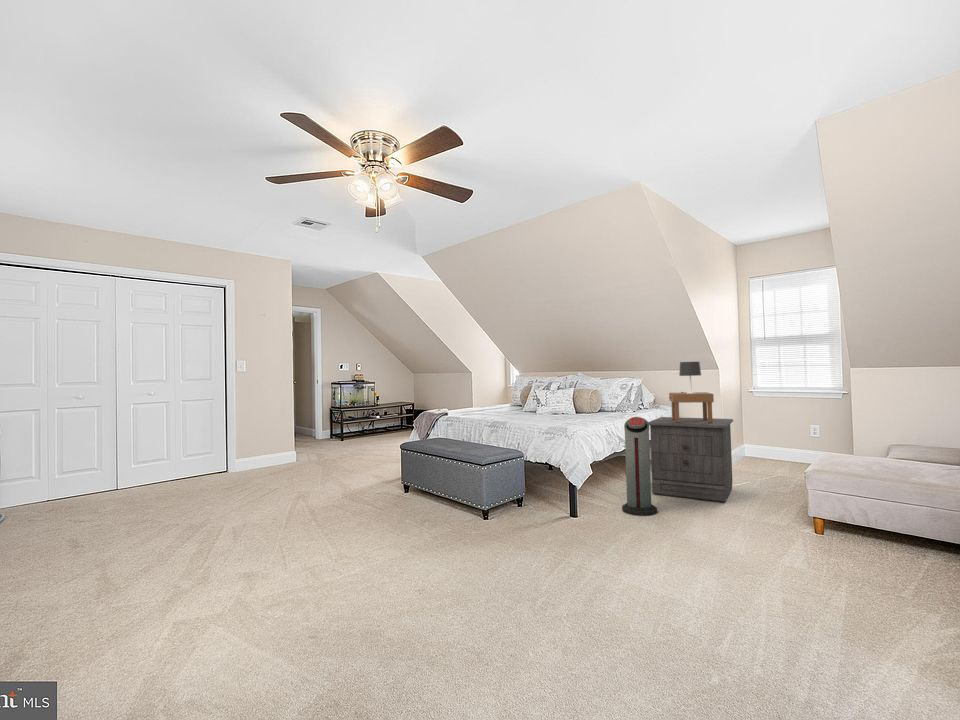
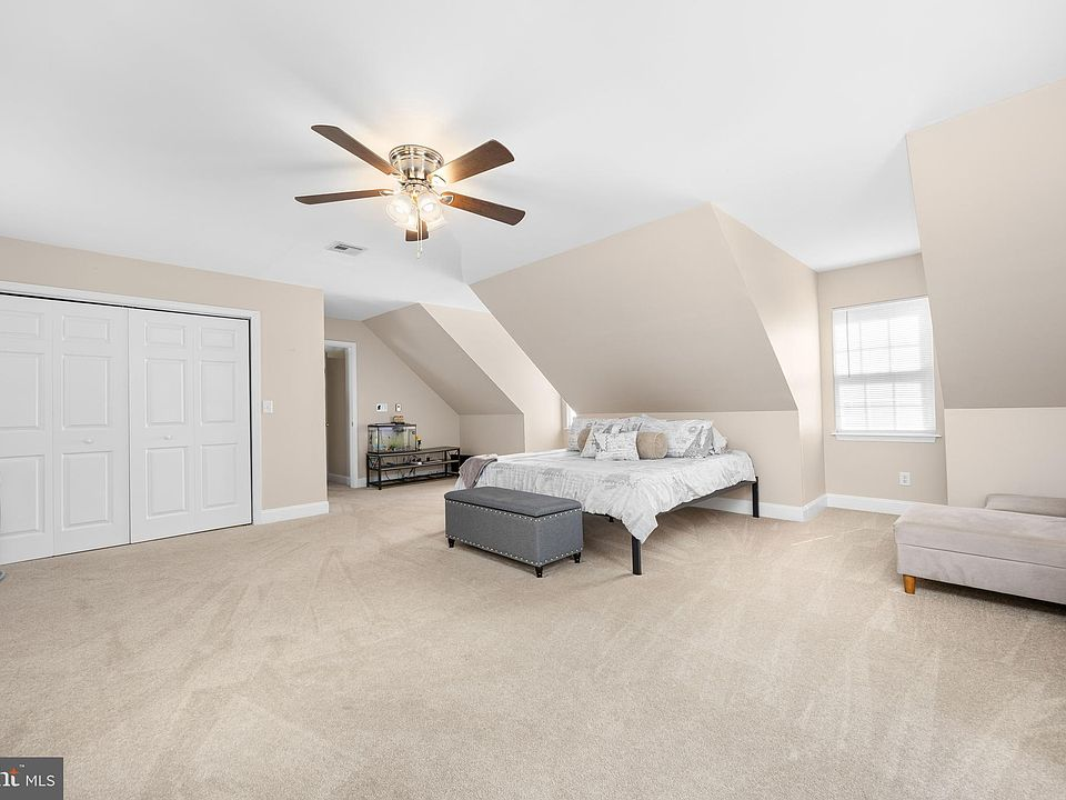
- air purifier (637, 463)
- table lamp (690, 391)
- nightstand (691, 456)
